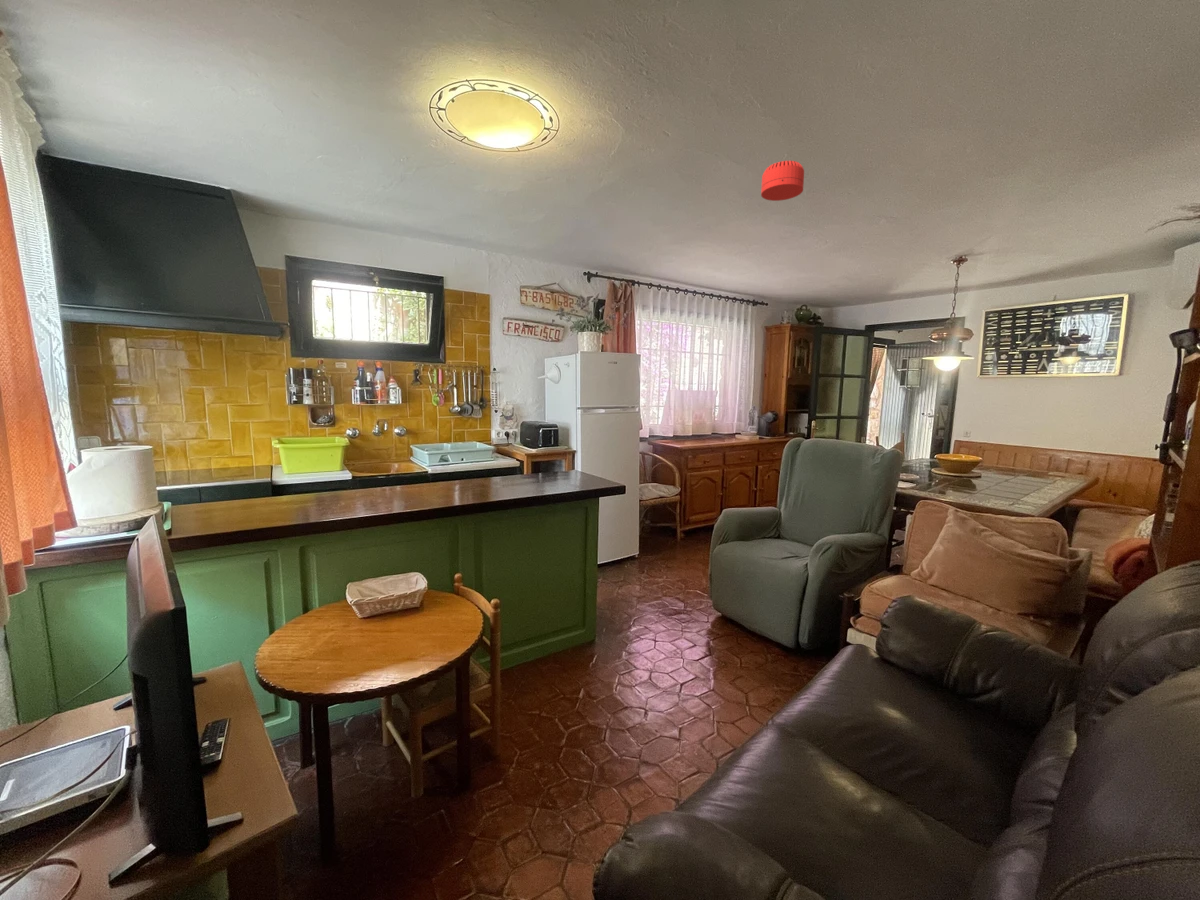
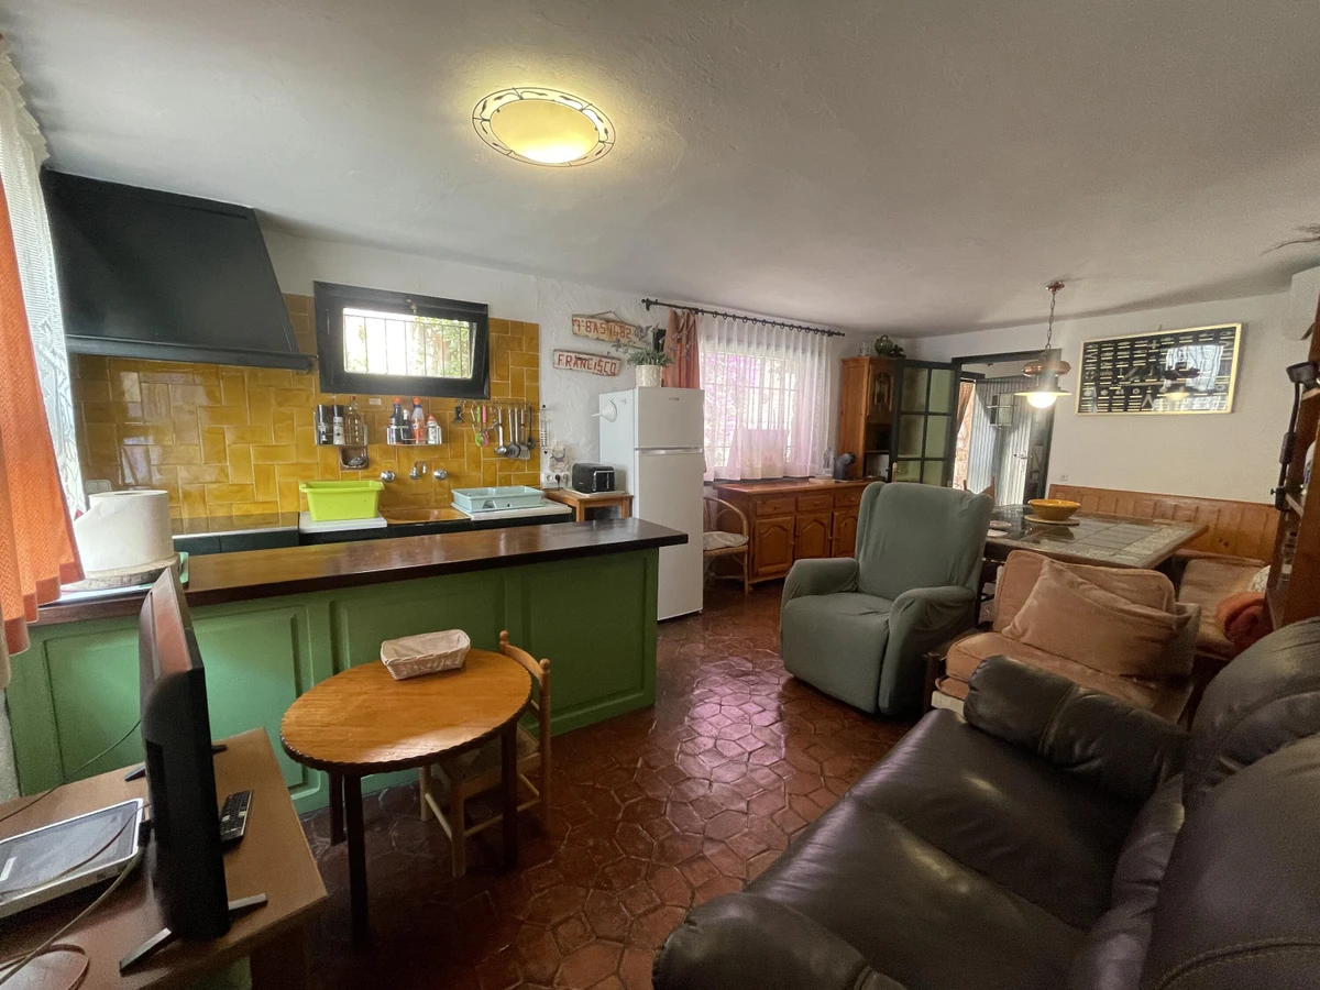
- smoke detector (782, 180)
